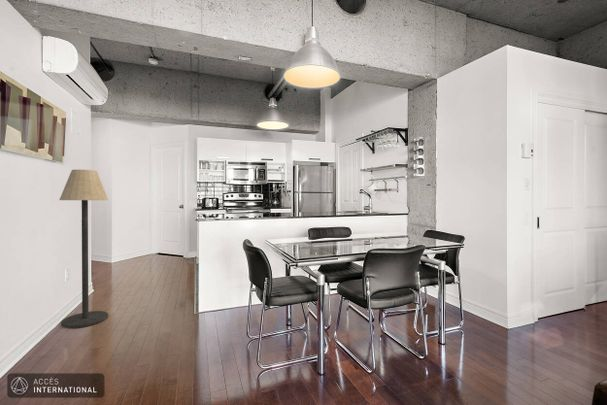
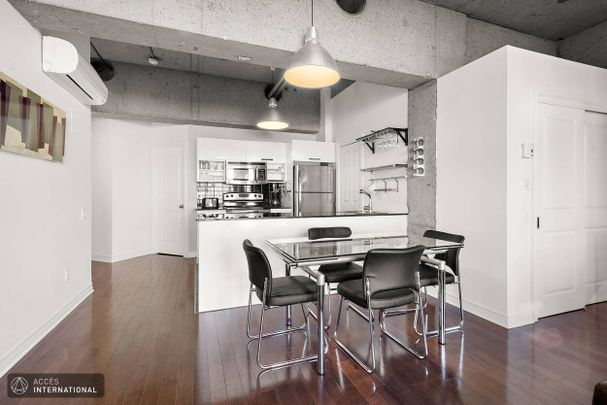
- floor lamp (84, 245)
